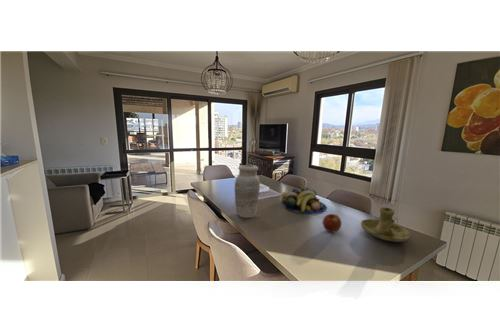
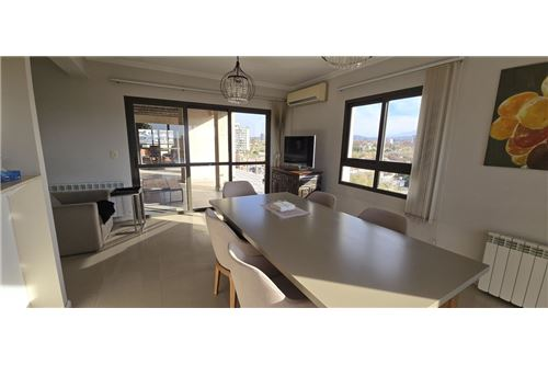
- fruit bowl (304, 197)
- candle holder (385, 220)
- apple (332, 222)
- vase (247, 190)
